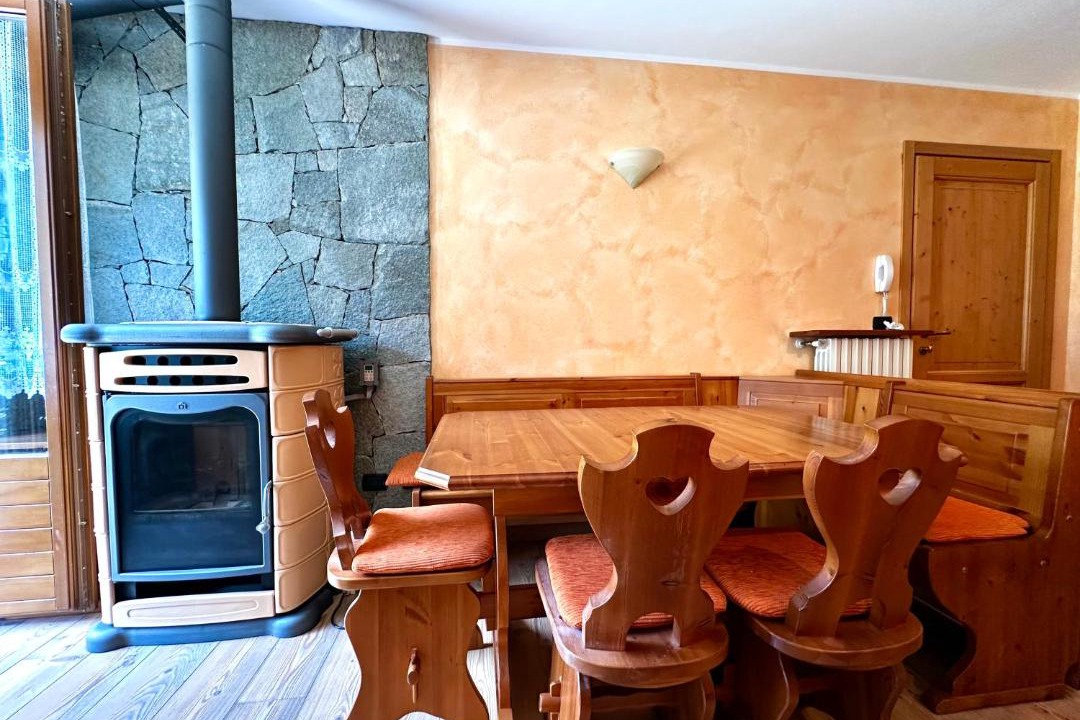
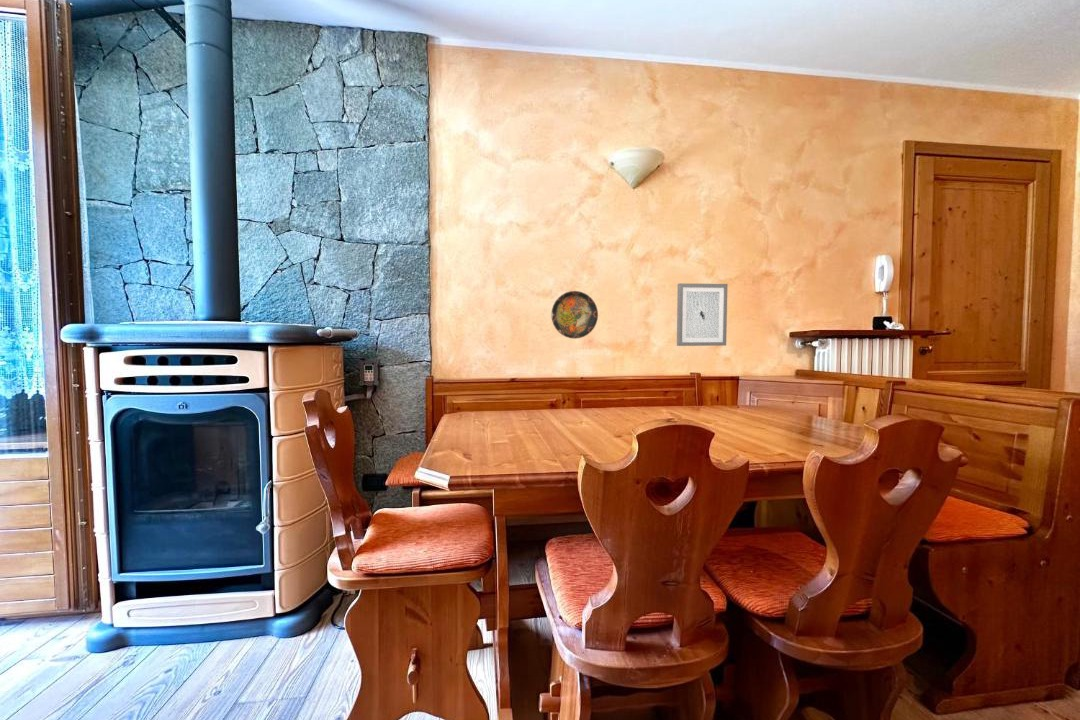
+ wall art (702, 314)
+ decorative plate (574, 314)
